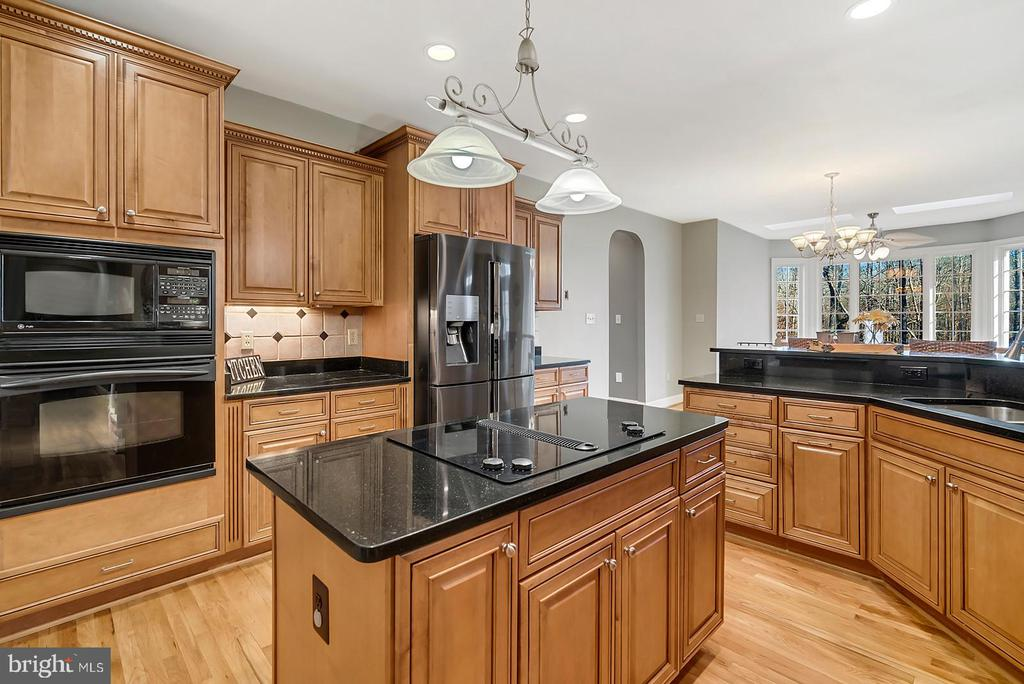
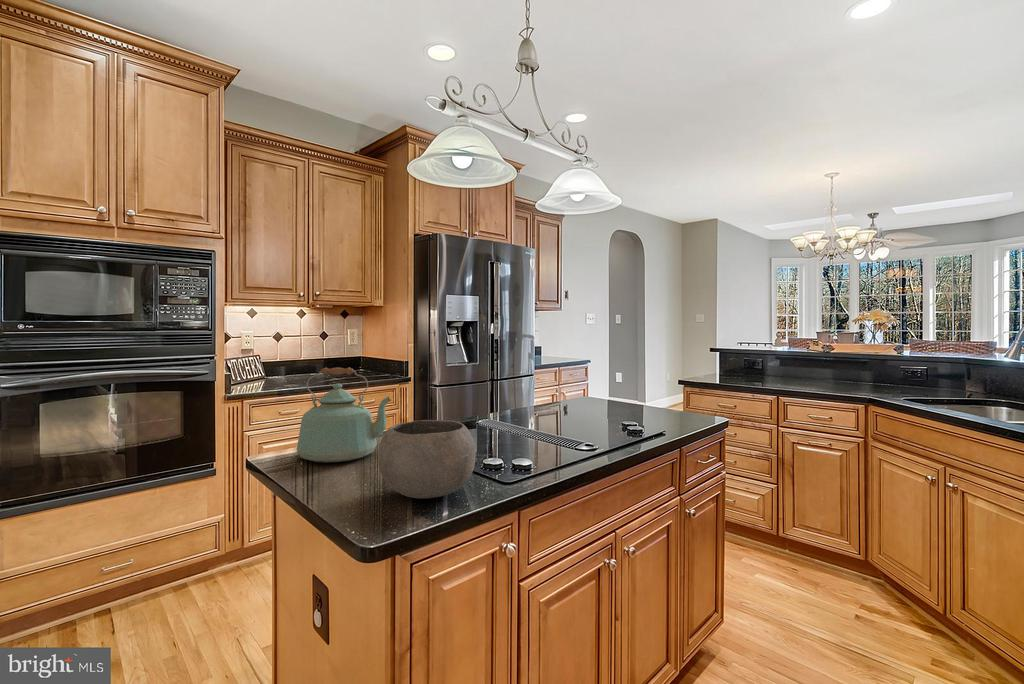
+ kettle (345, 411)
+ bowl (427, 459)
